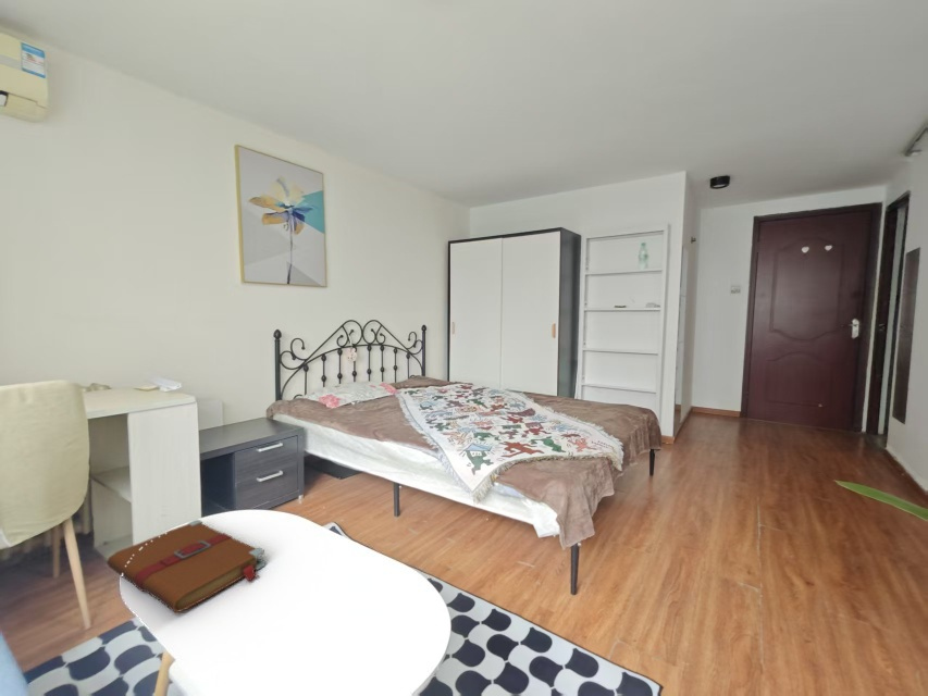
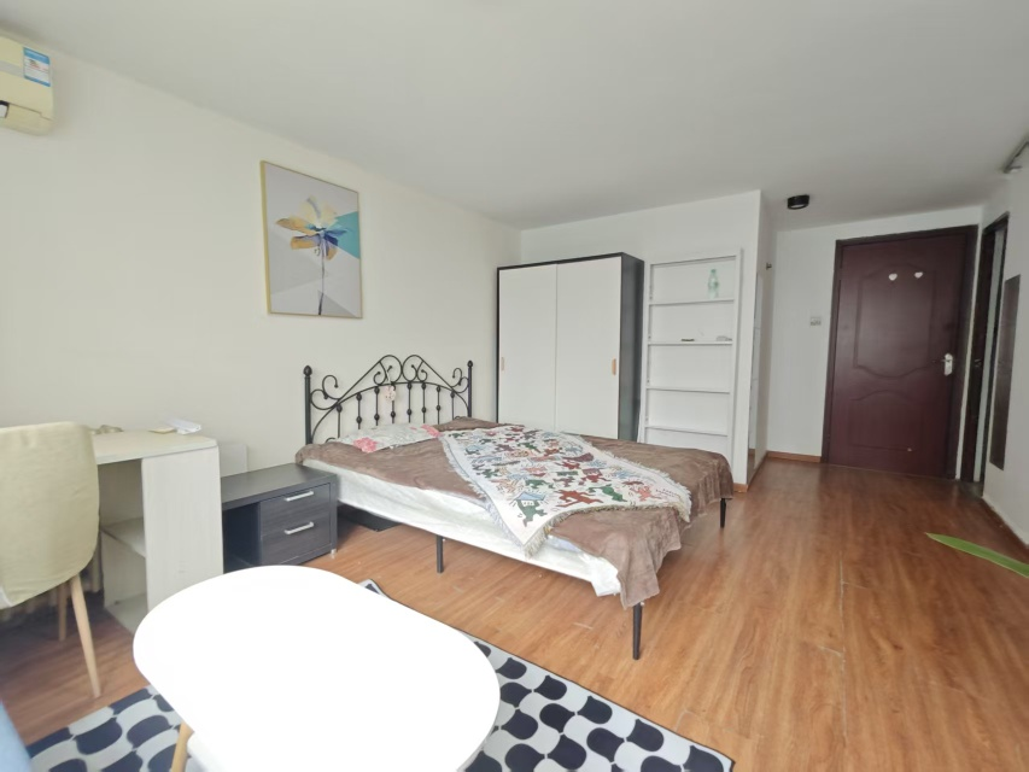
- book (190, 560)
